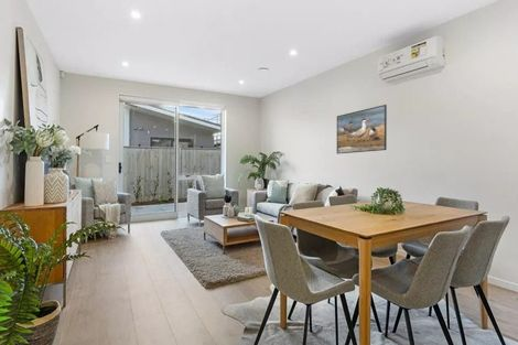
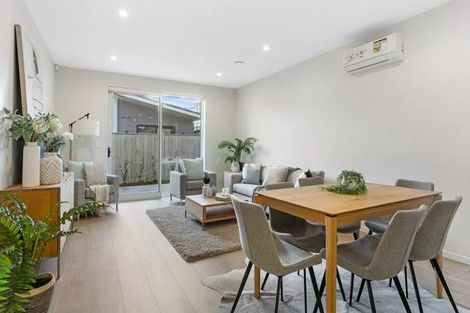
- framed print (359, 131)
